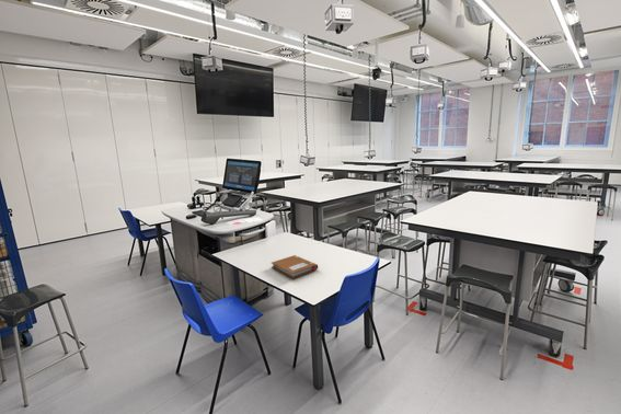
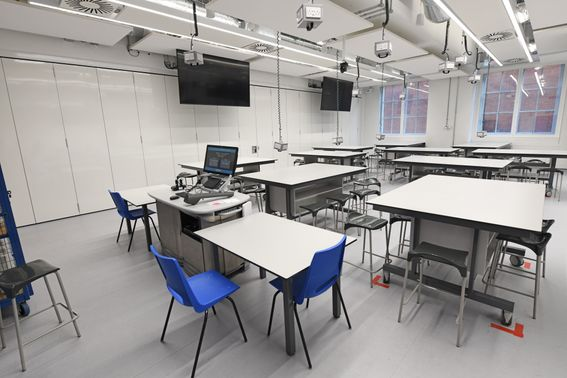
- notebook (295, 265)
